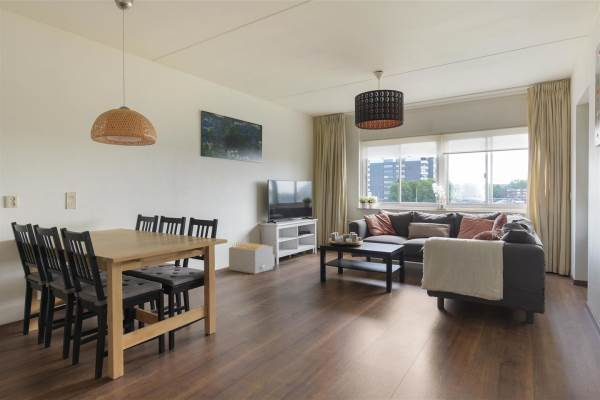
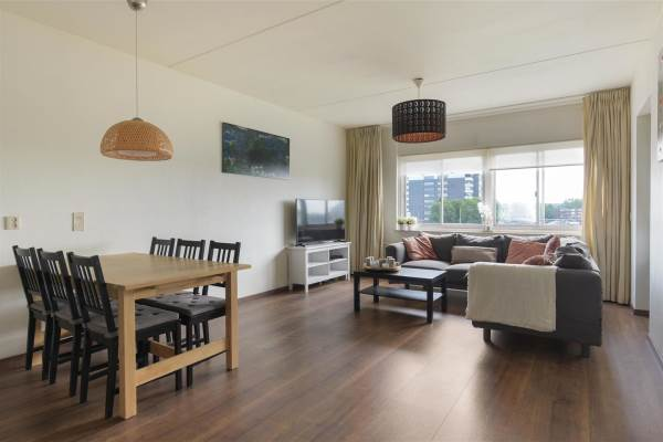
- architectural model (255, 255)
